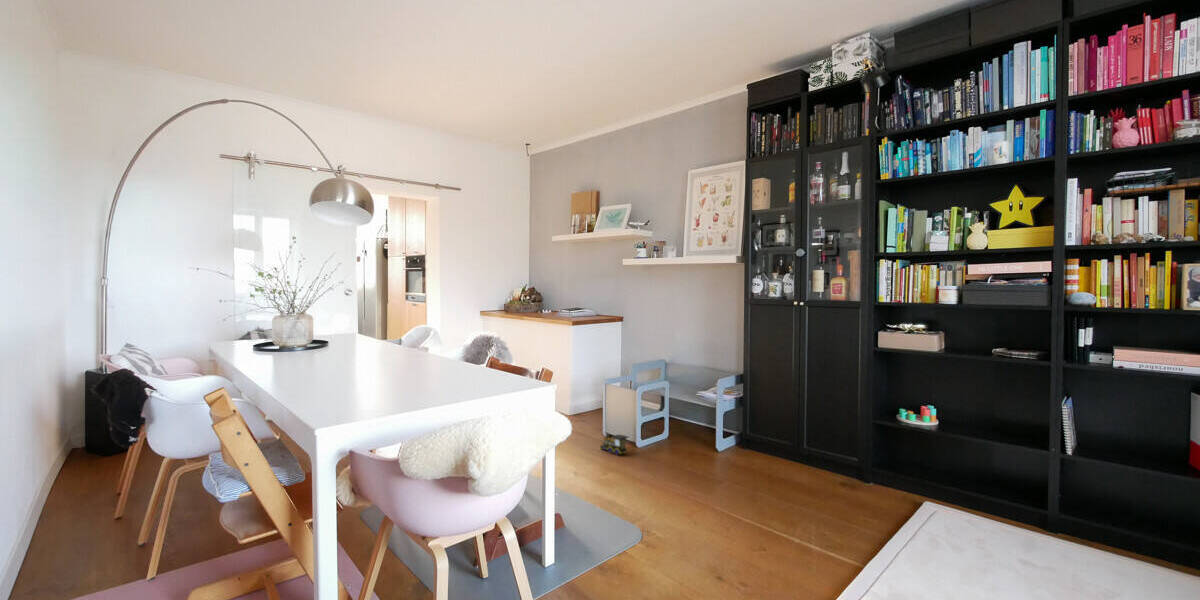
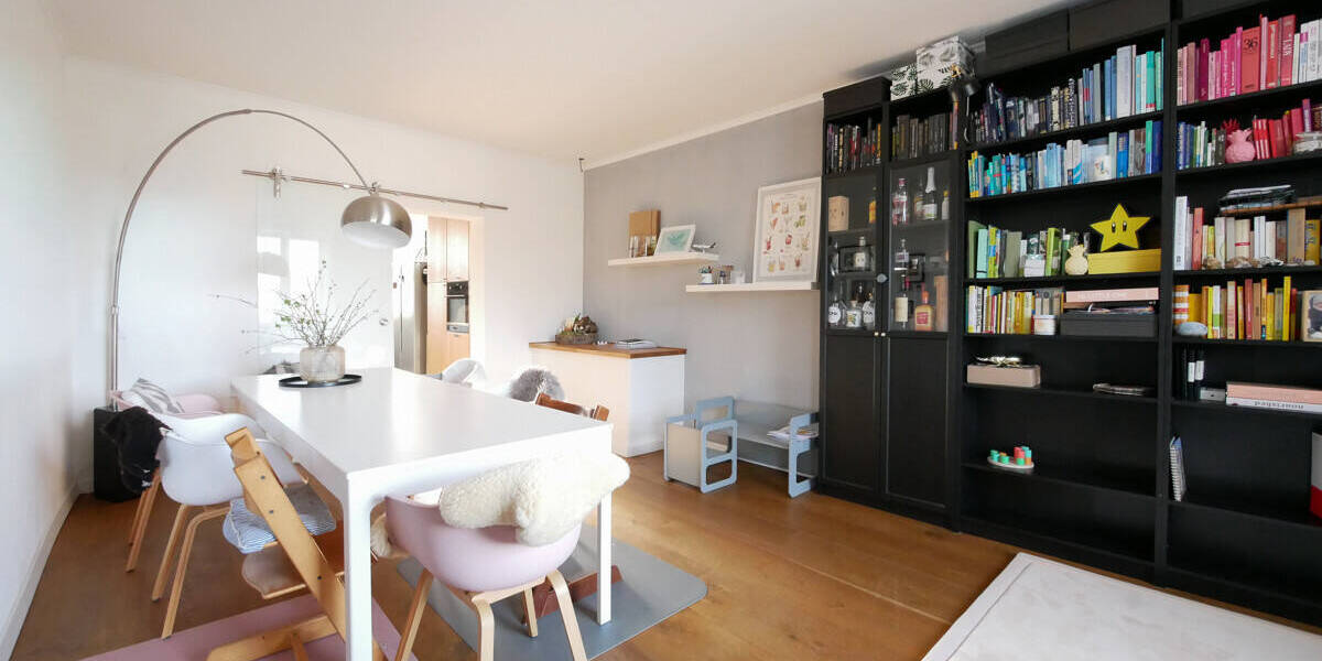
- toy train (611, 442)
